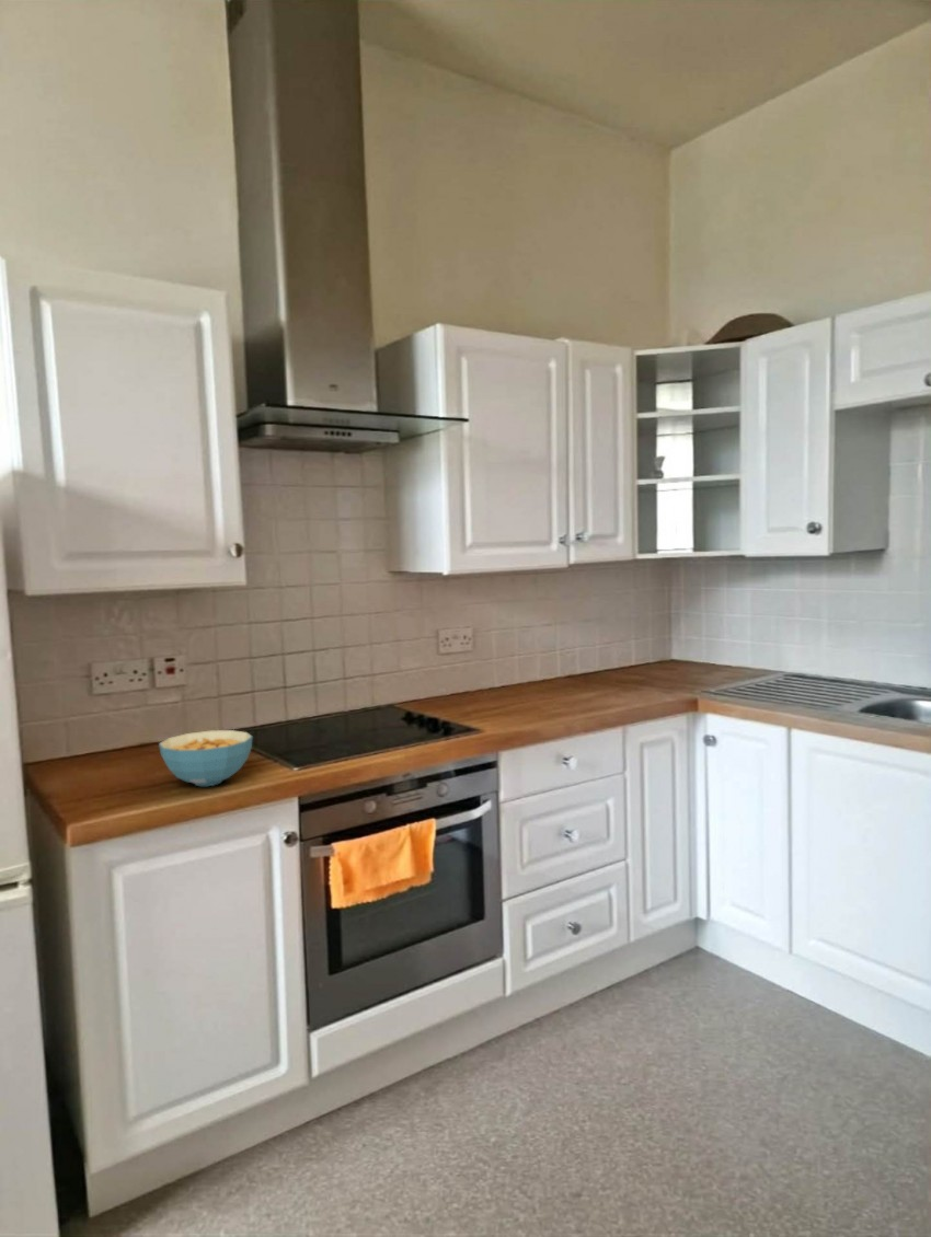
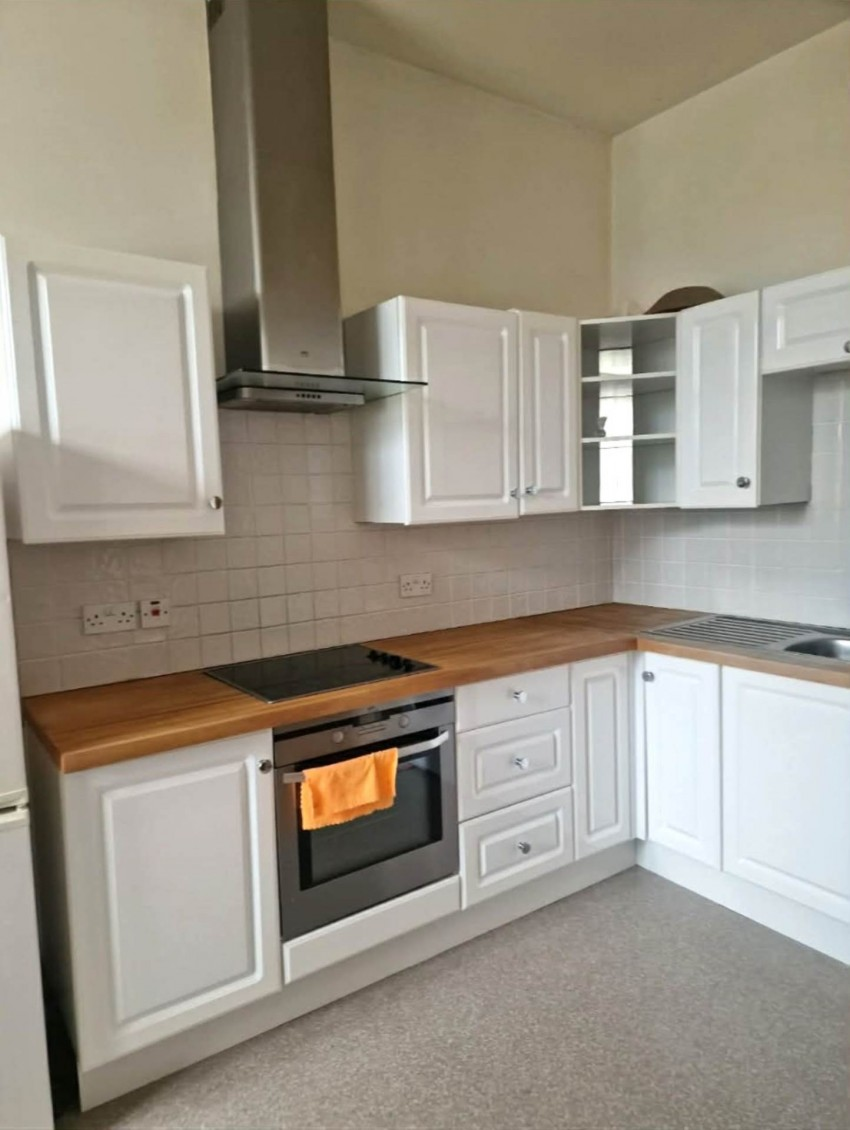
- cereal bowl (207, 761)
